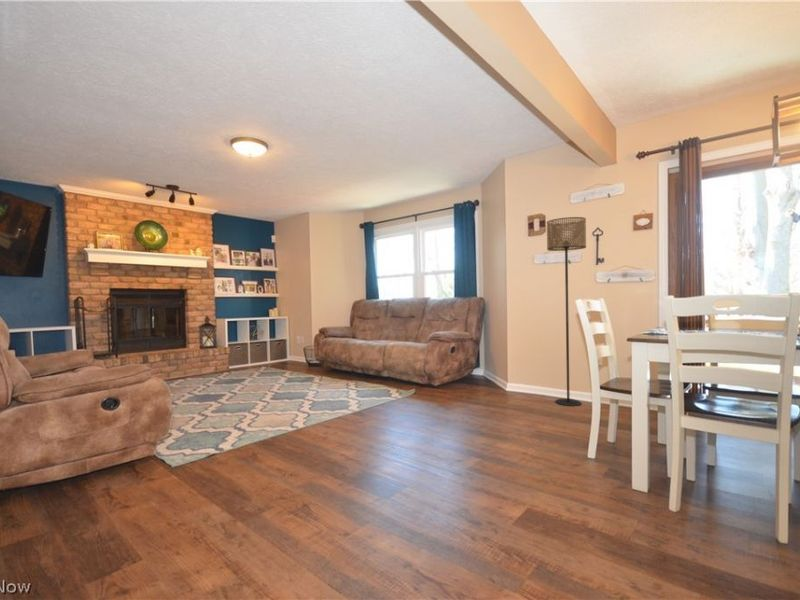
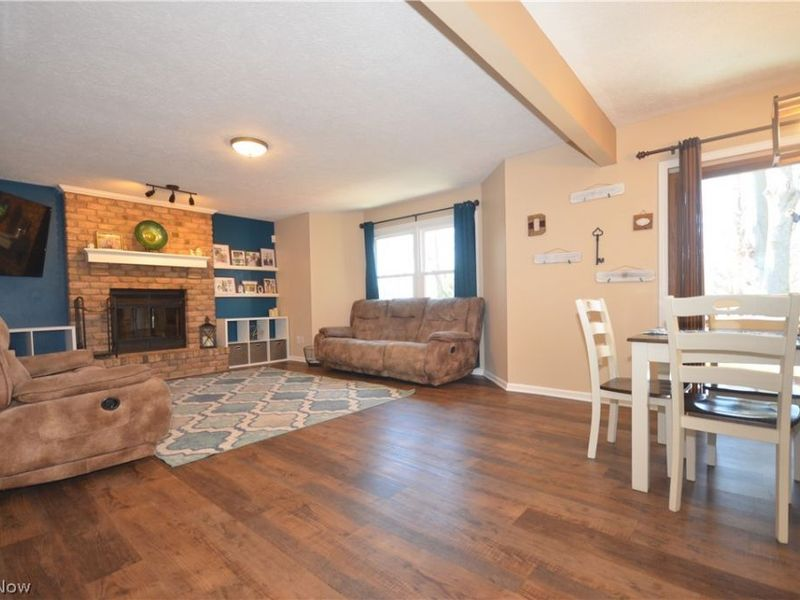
- floor lamp (567, 312)
